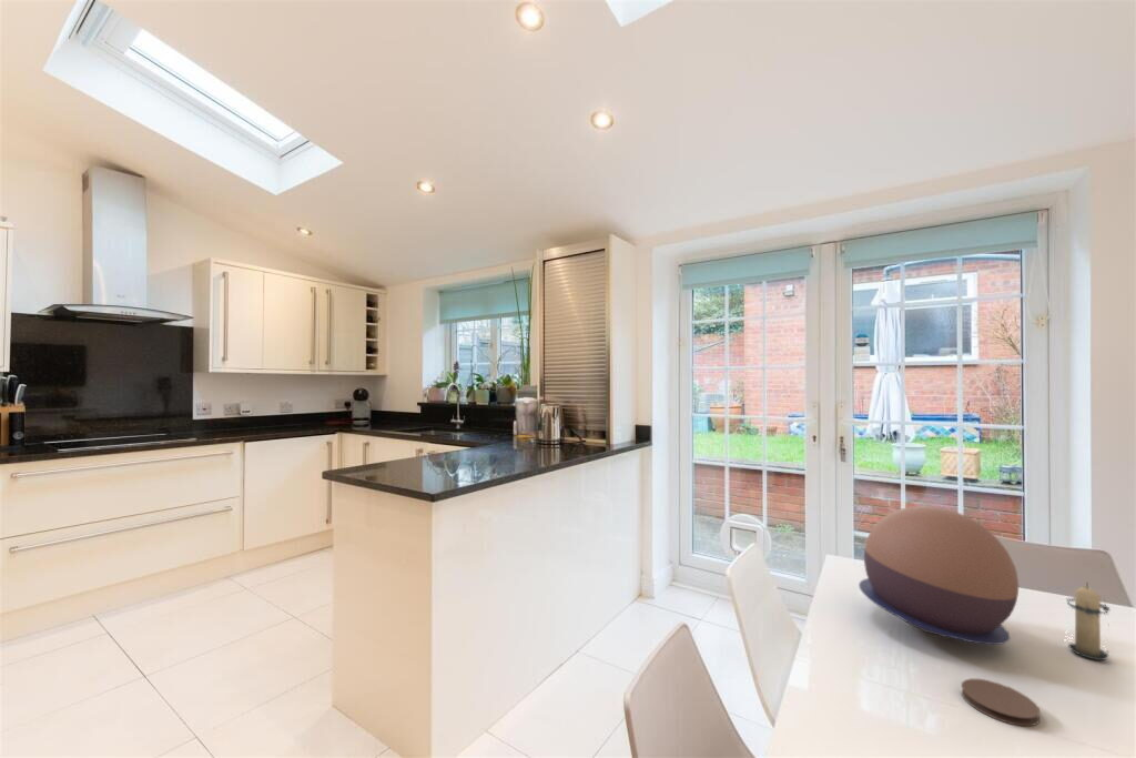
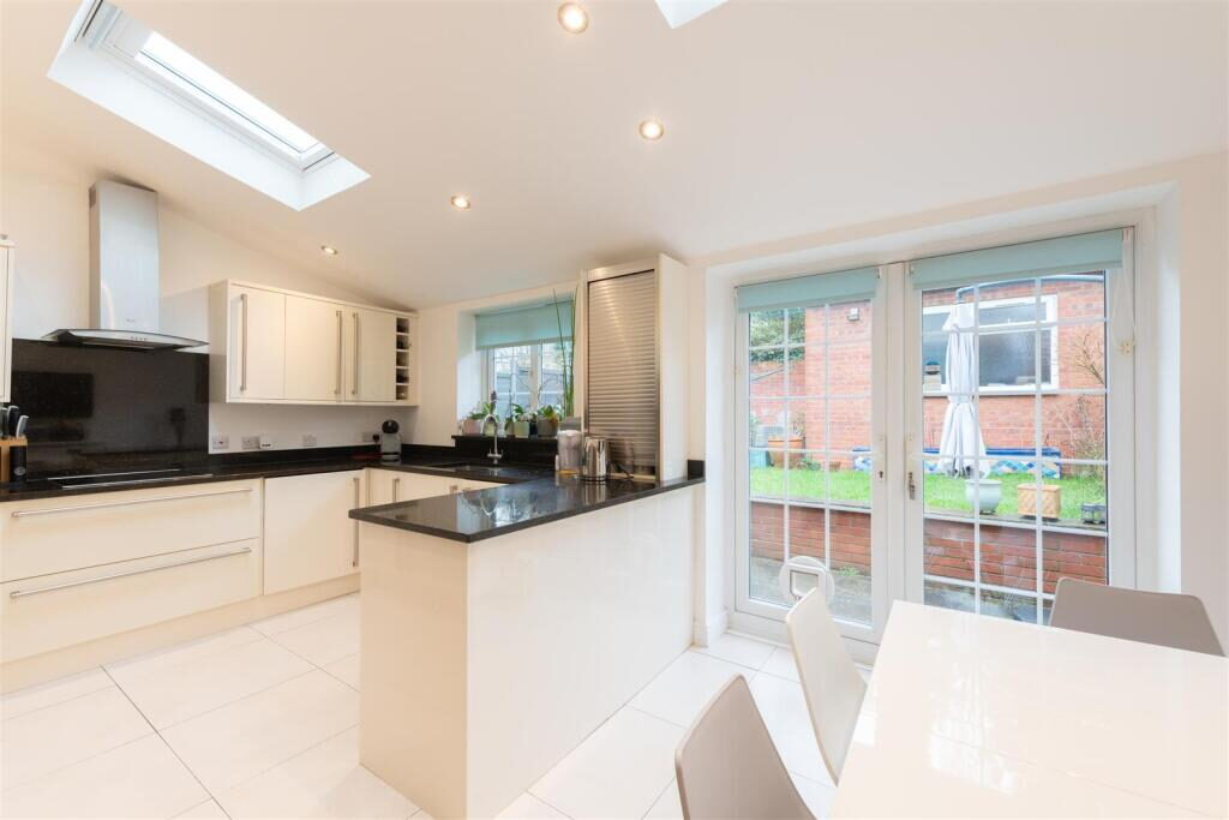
- candle (1087, 618)
- decorative bowl (932, 568)
- coaster (998, 700)
